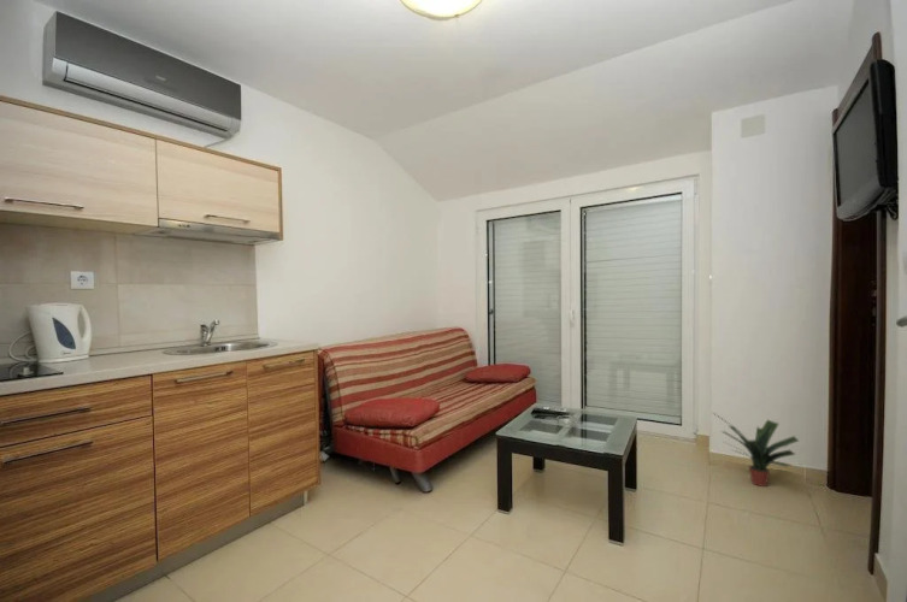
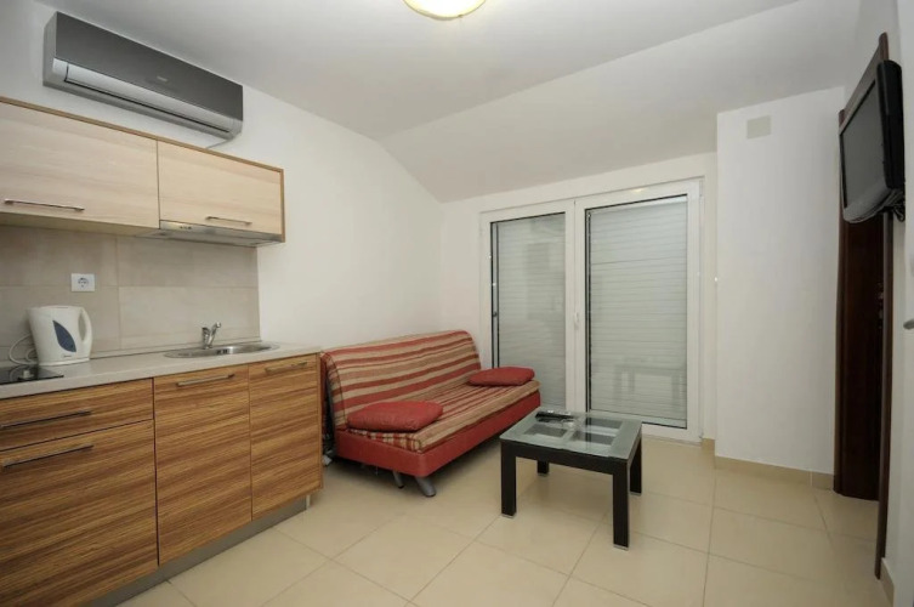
- potted plant (753, 449)
